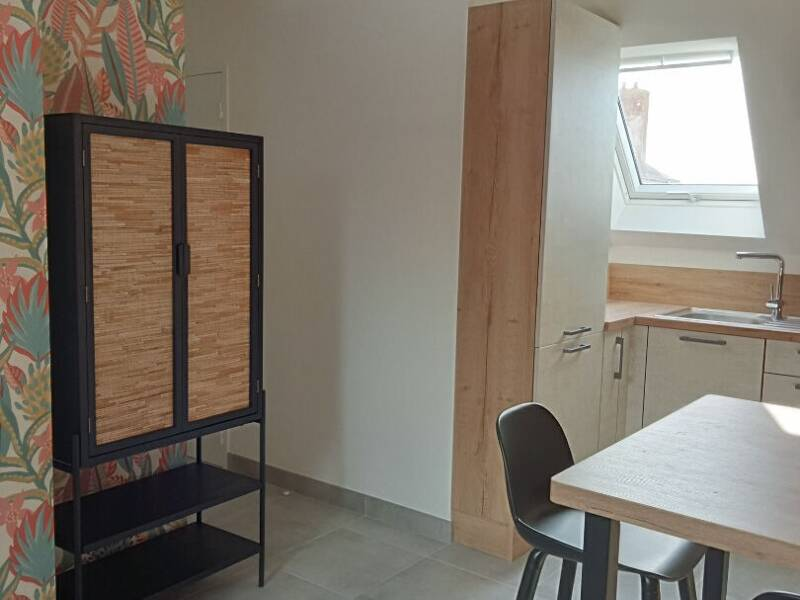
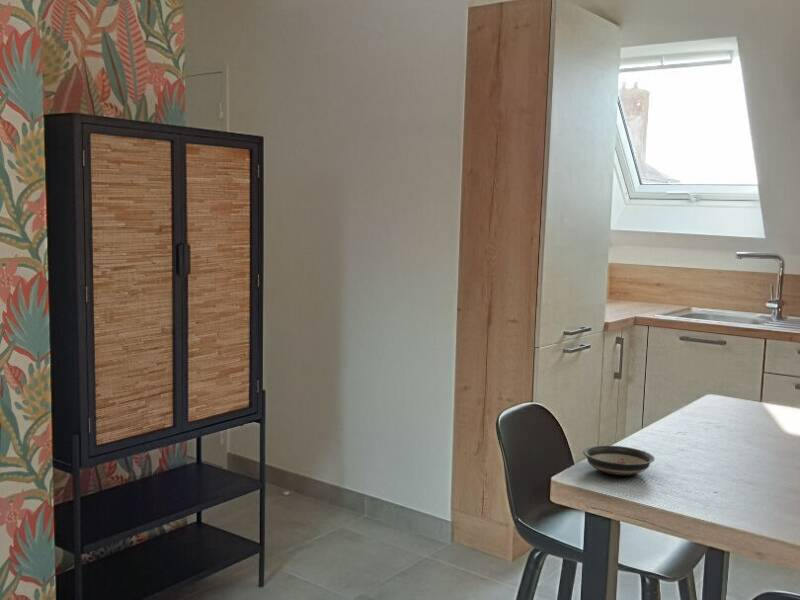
+ saucer (618, 462)
